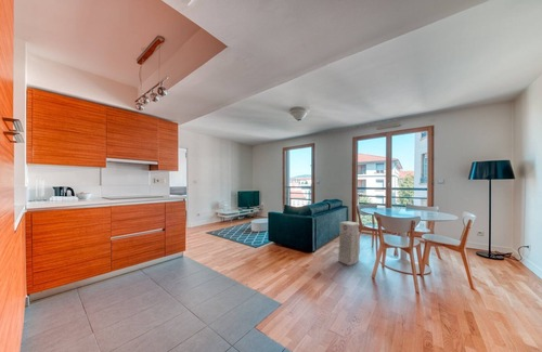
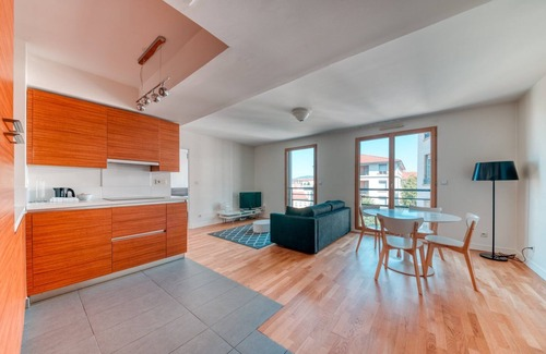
- air purifier (349, 242)
